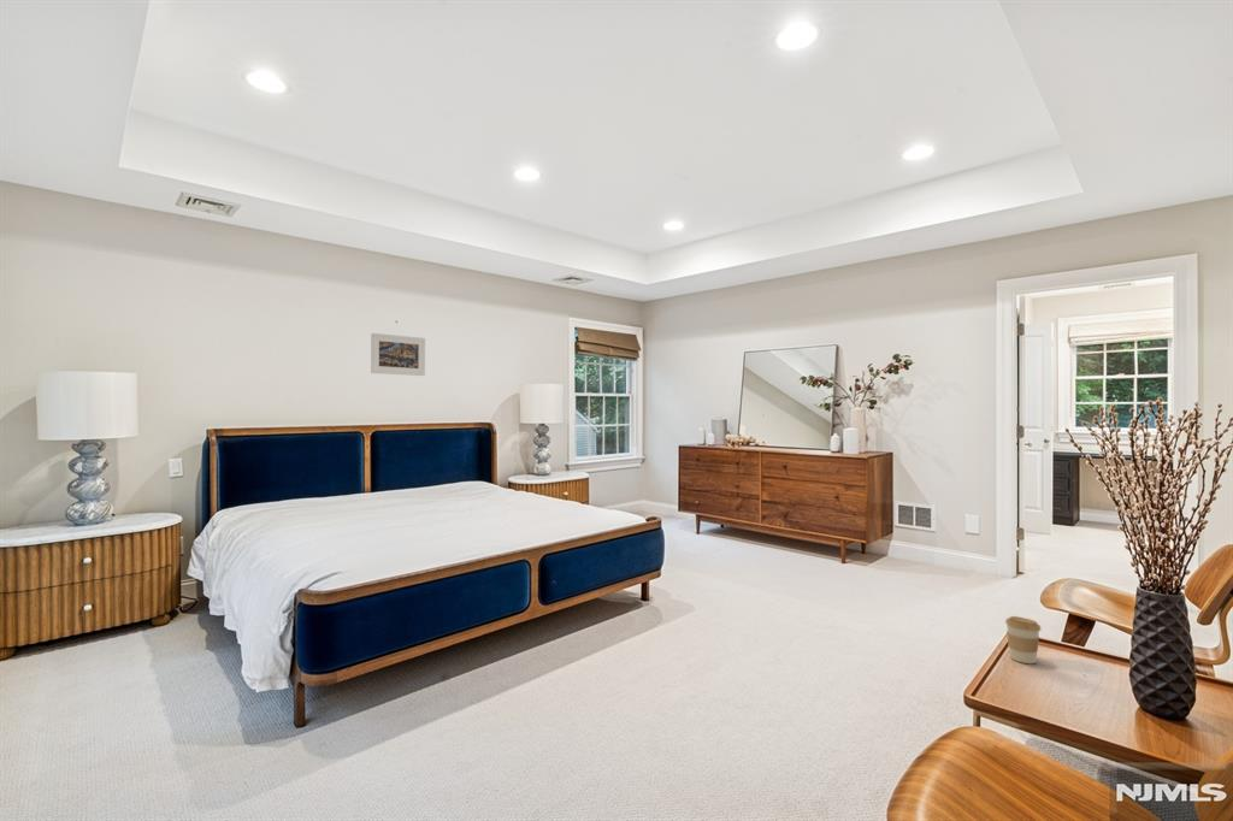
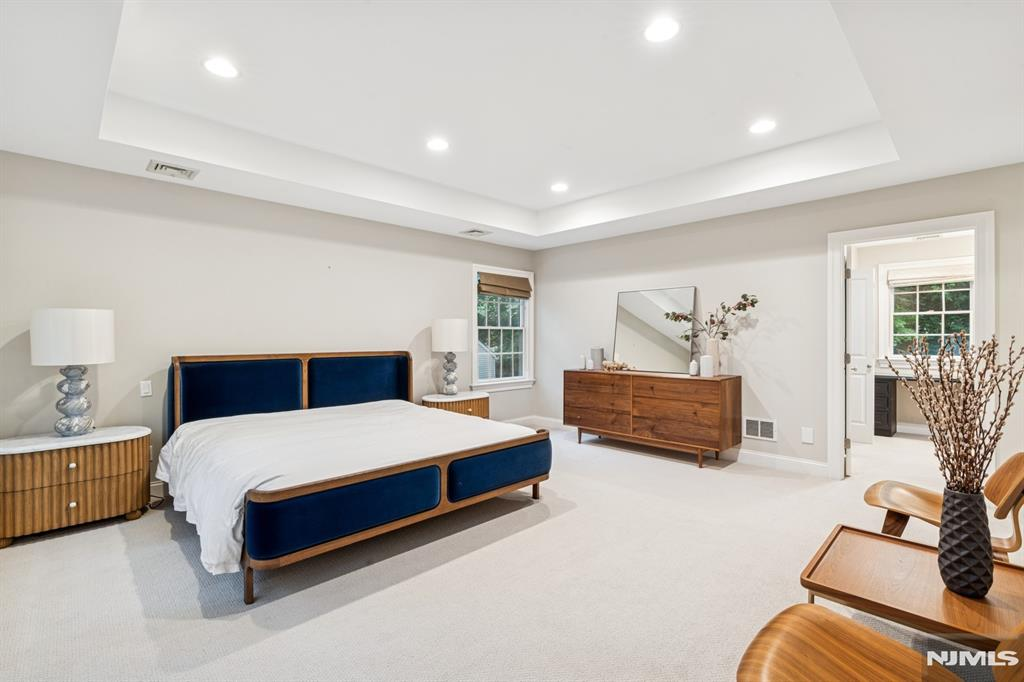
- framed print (399, 355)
- coffee cup (1022, 638)
